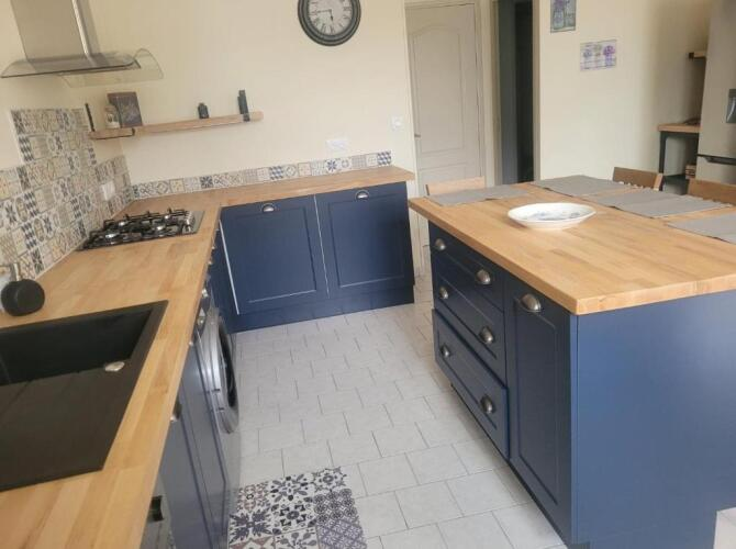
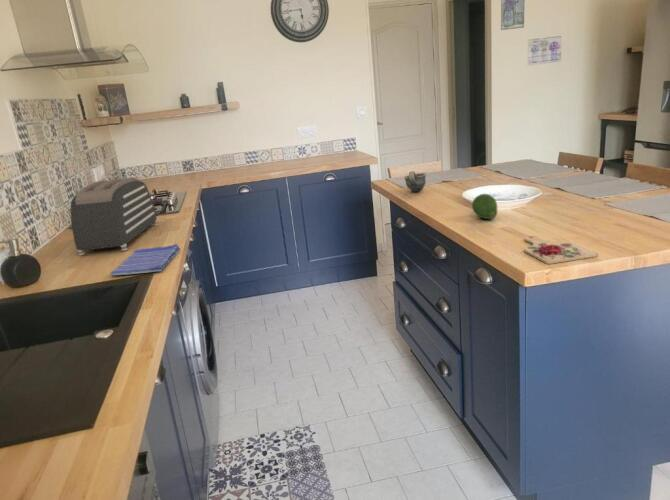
+ dish towel (147, 259)
+ toaster (116, 209)
+ cutting board (549, 244)
+ fruit (485, 206)
+ cup (413, 180)
